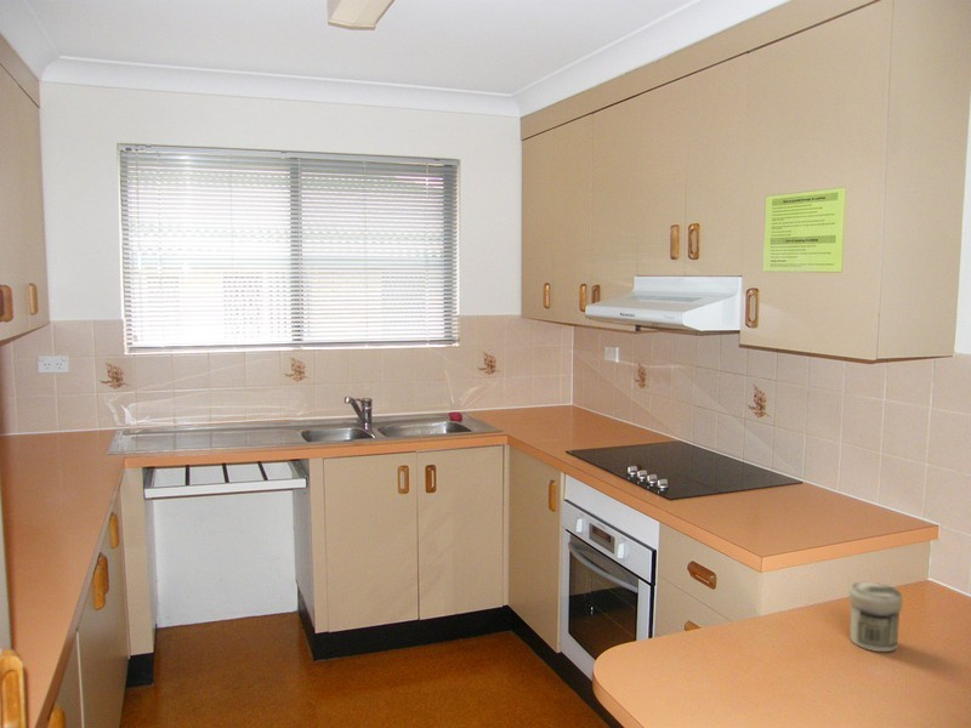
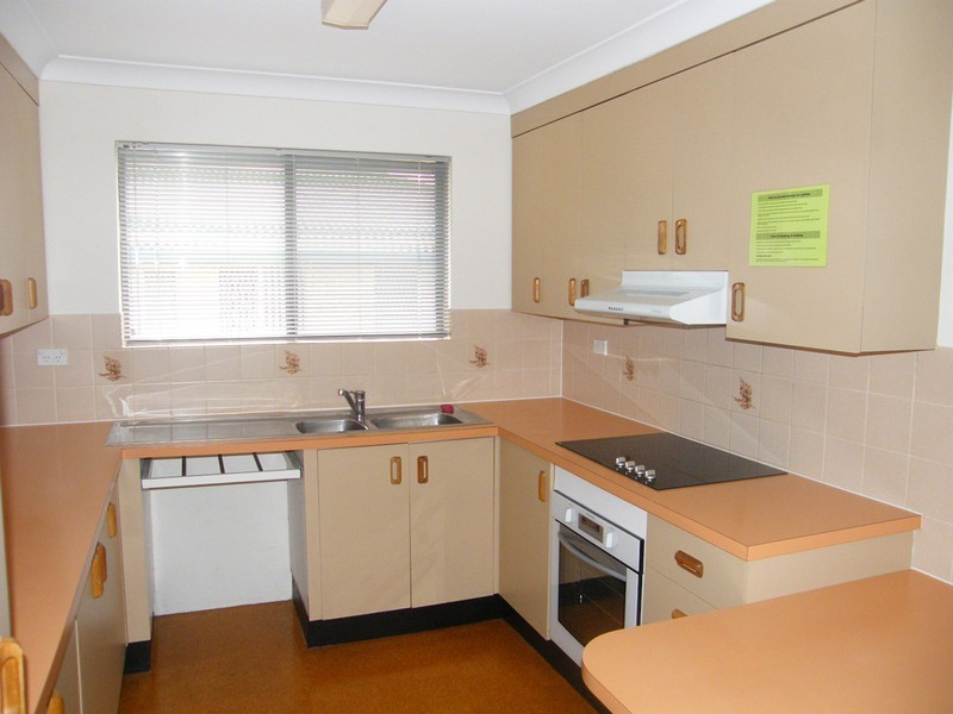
- jar (874, 615)
